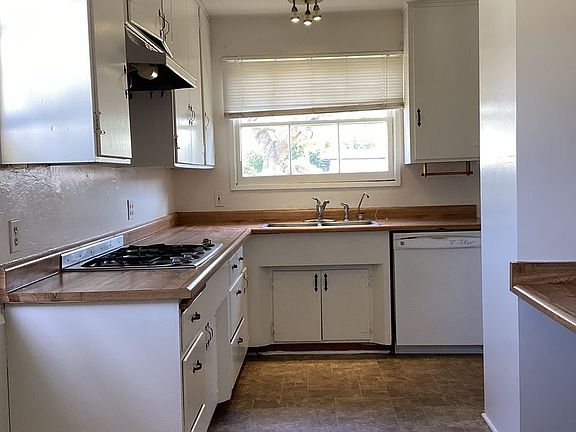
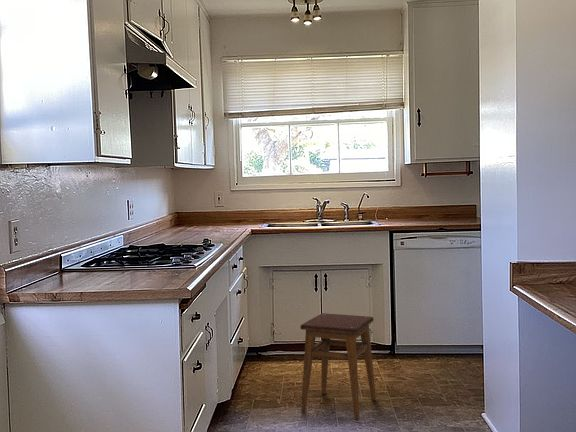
+ stool (340, 359)
